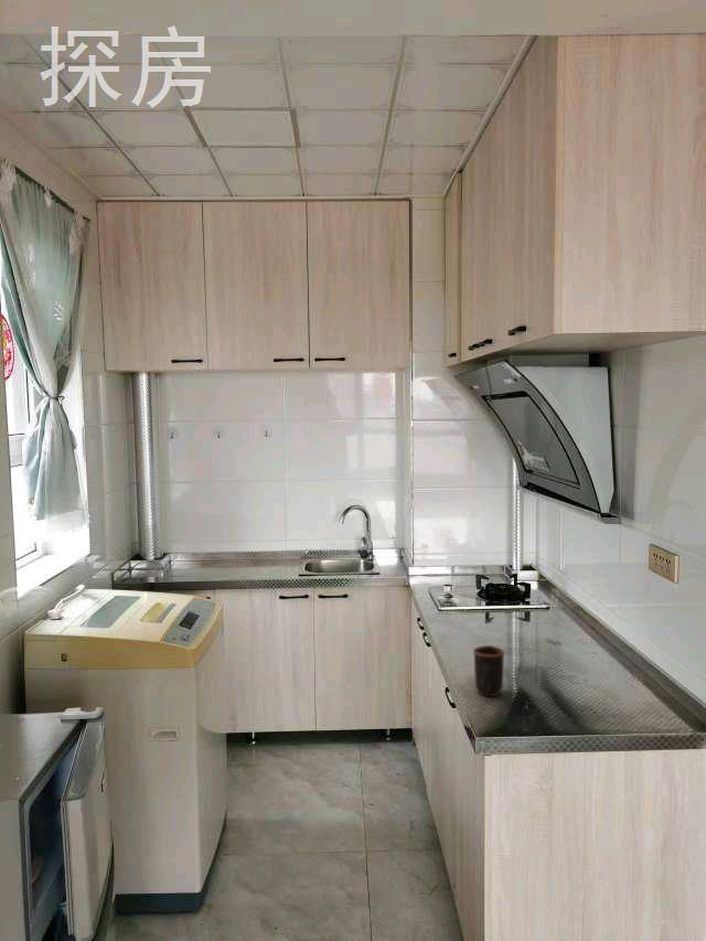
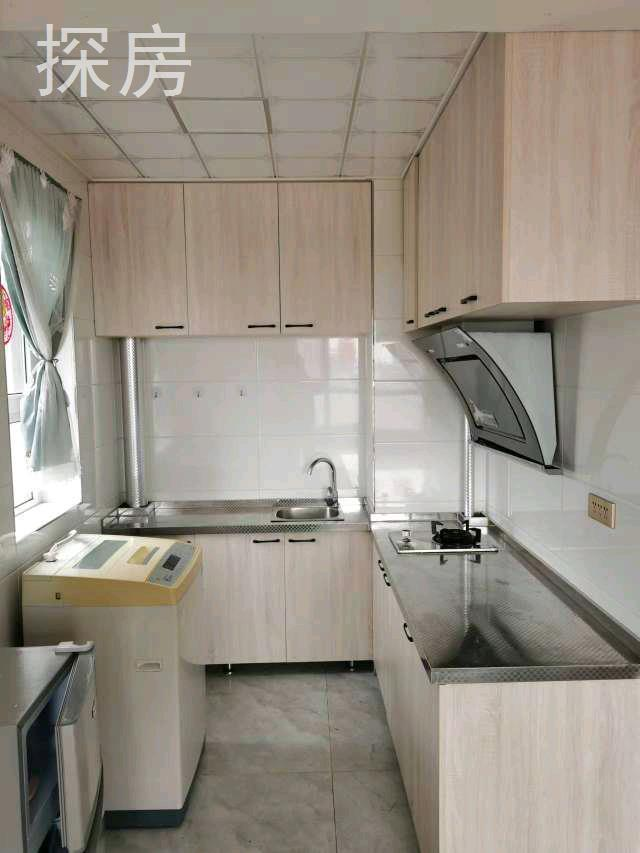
- mug (488, 673)
